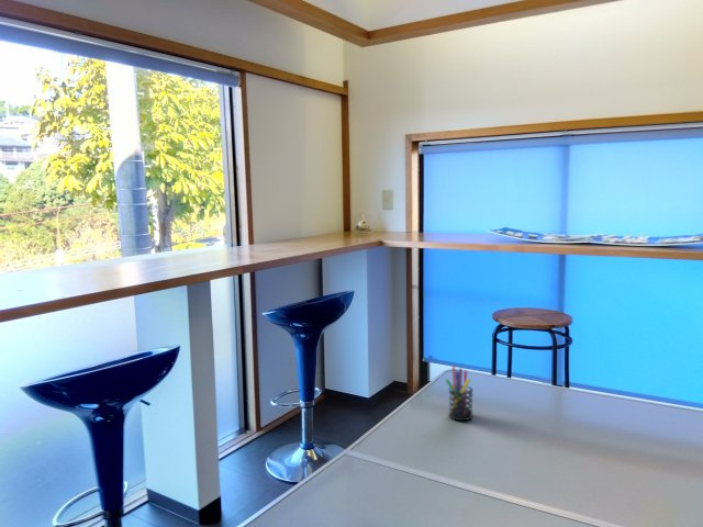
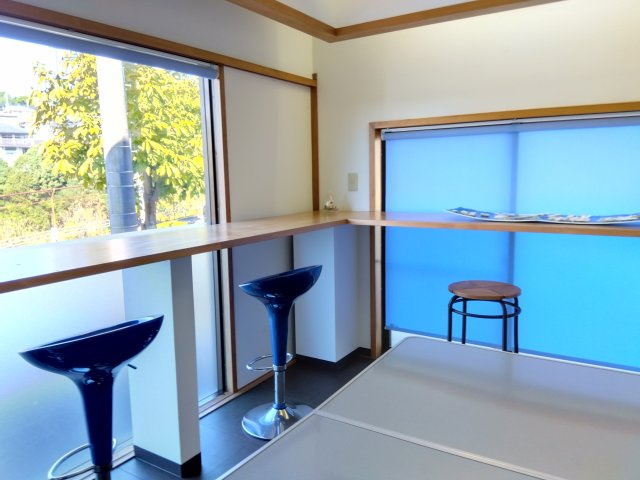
- pen holder (457, 392)
